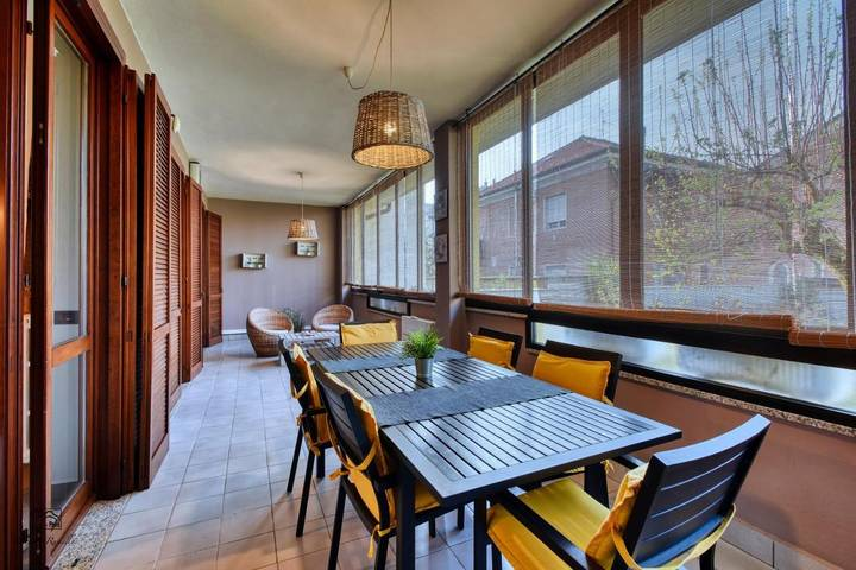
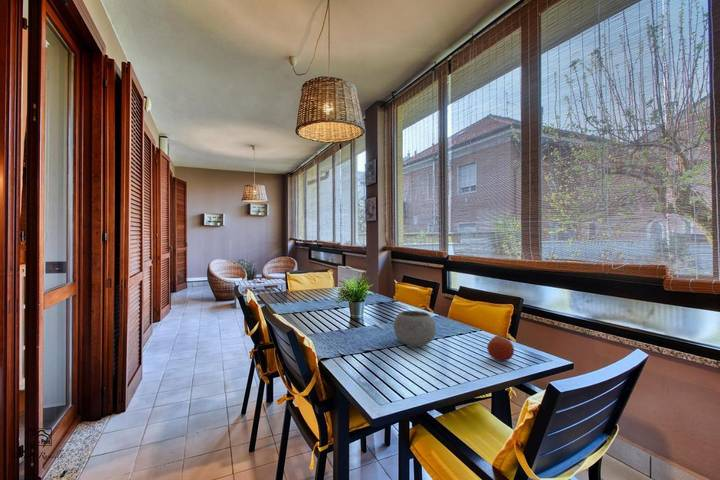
+ bowl (414, 329)
+ fruit (500, 348)
